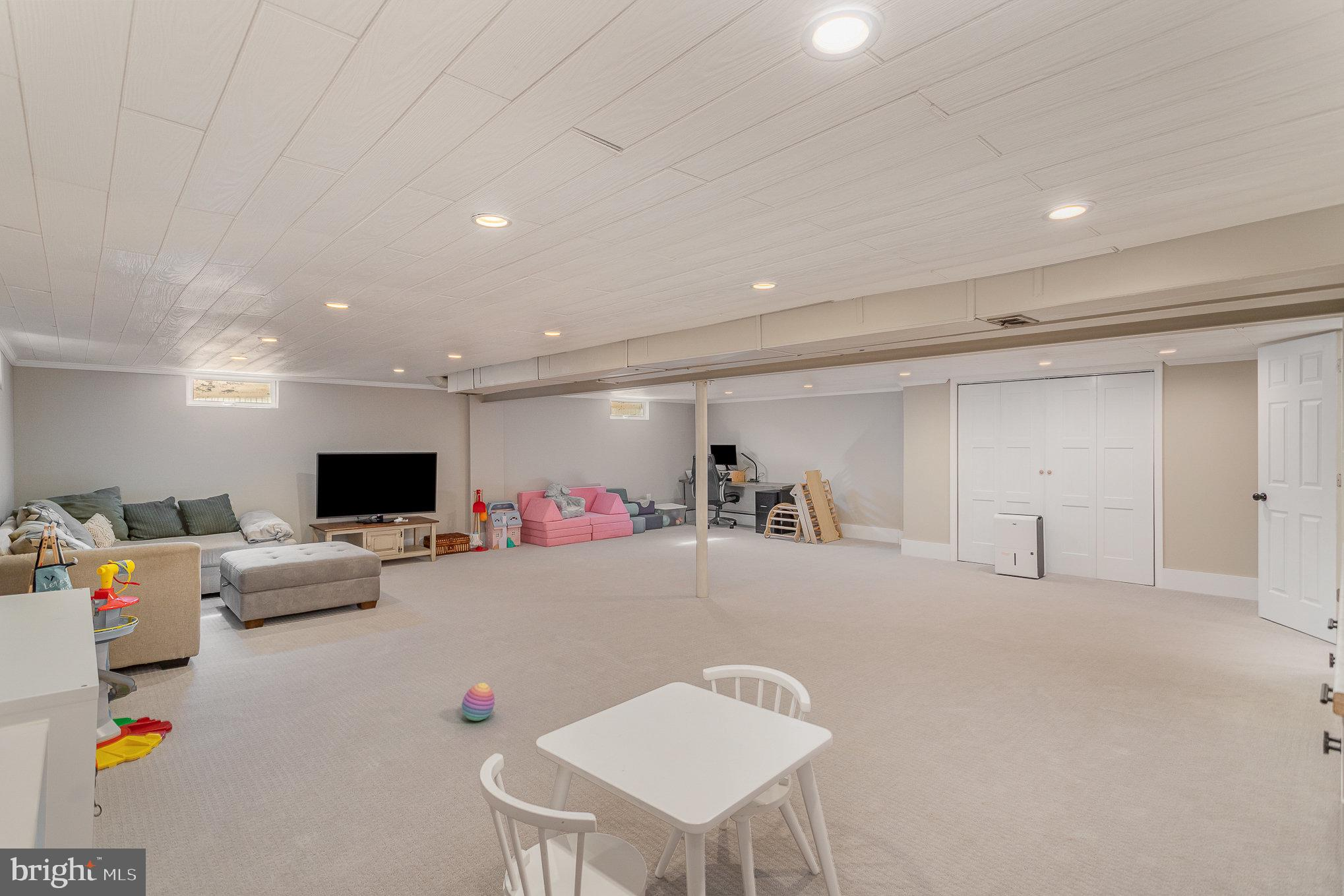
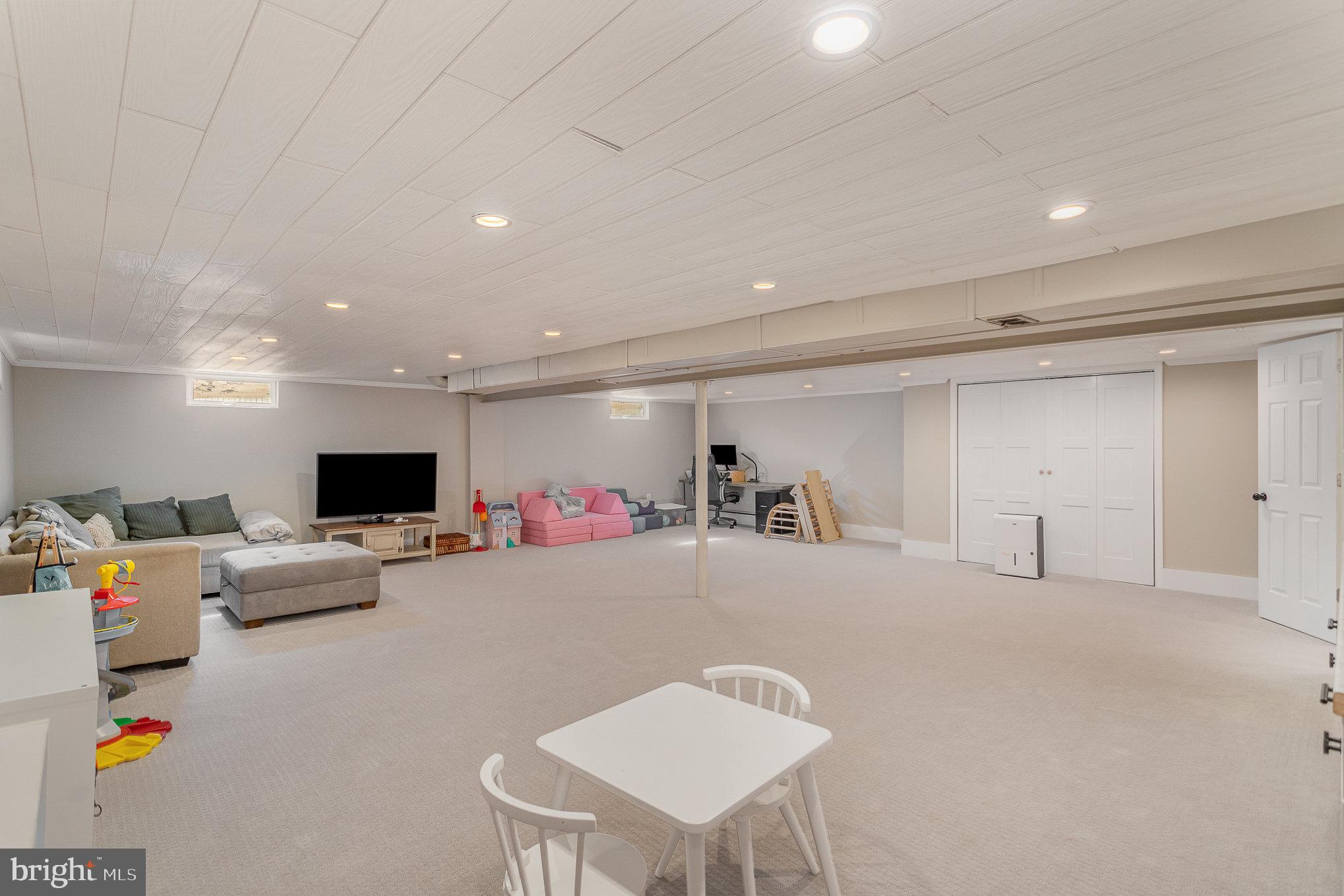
- stacking toy (478, 701)
